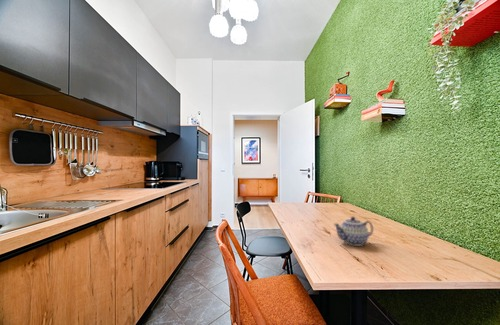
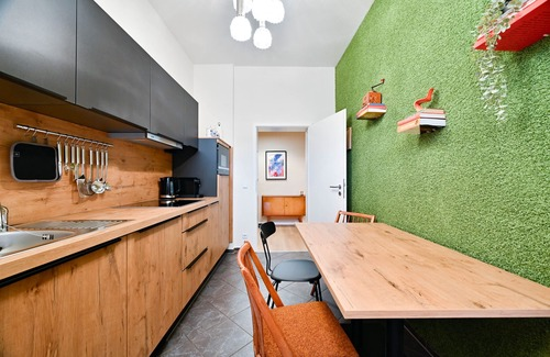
- teapot (353, 229)
